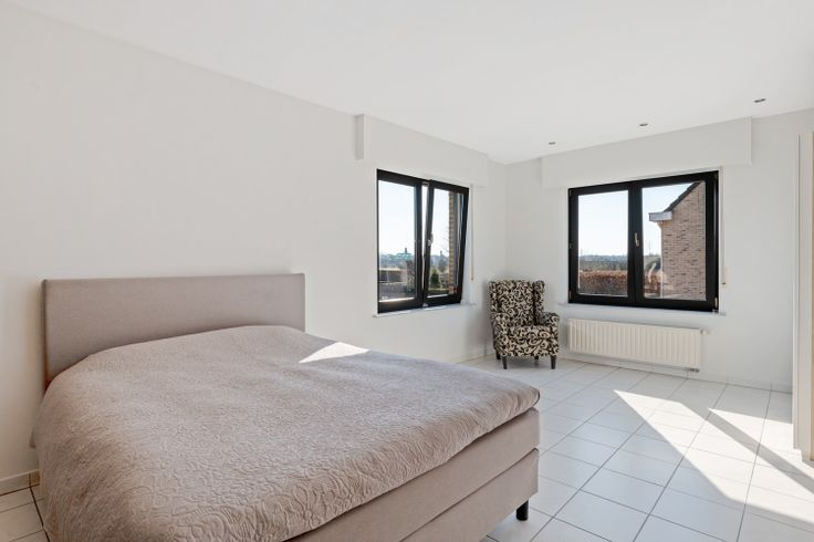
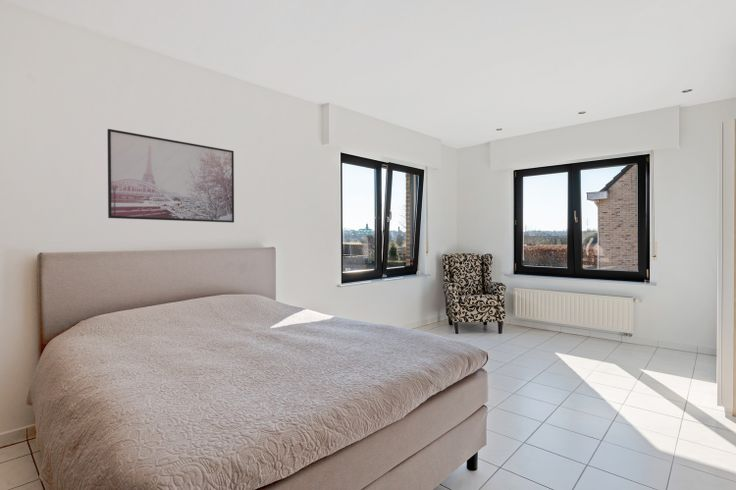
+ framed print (177, 180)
